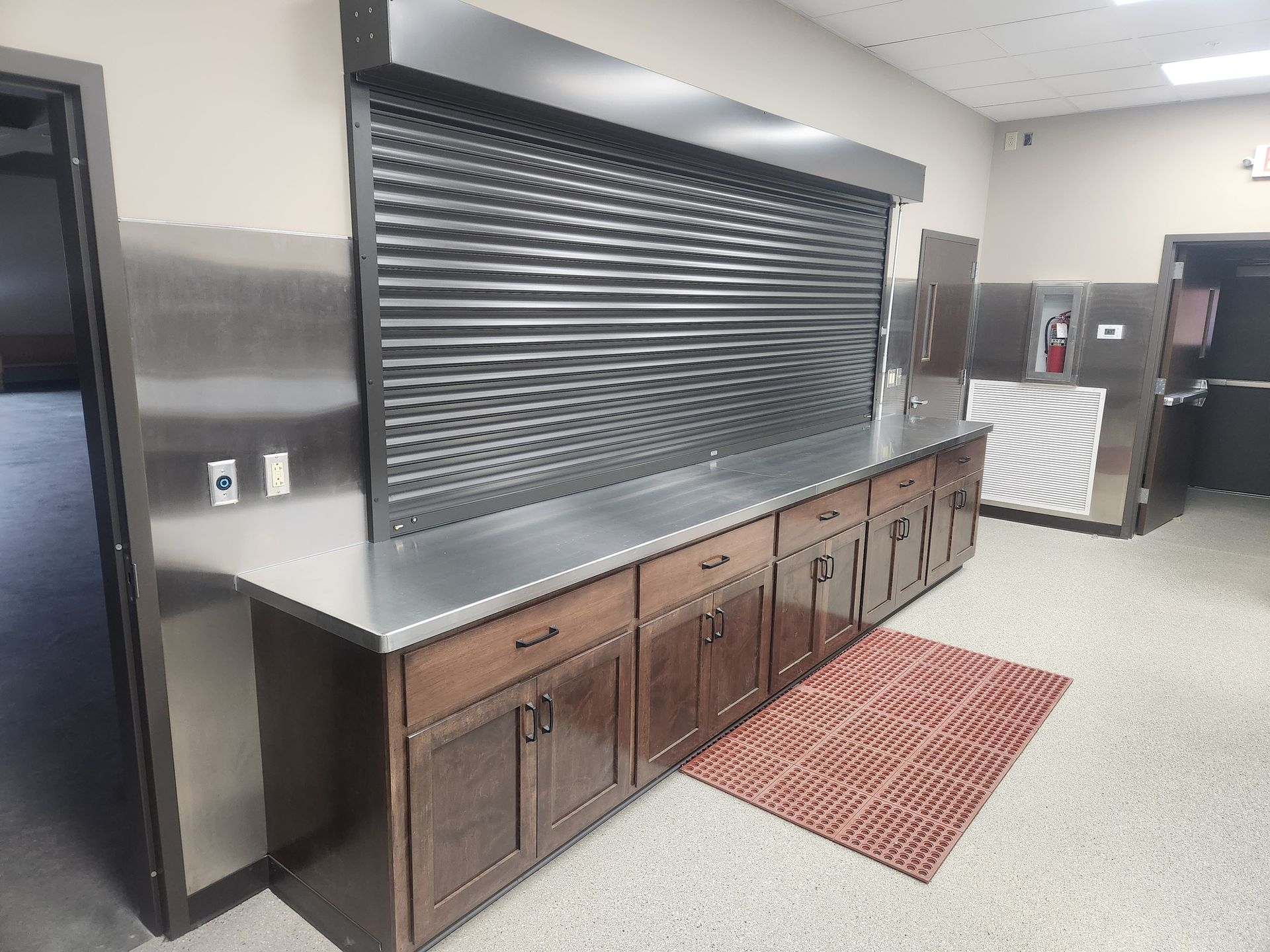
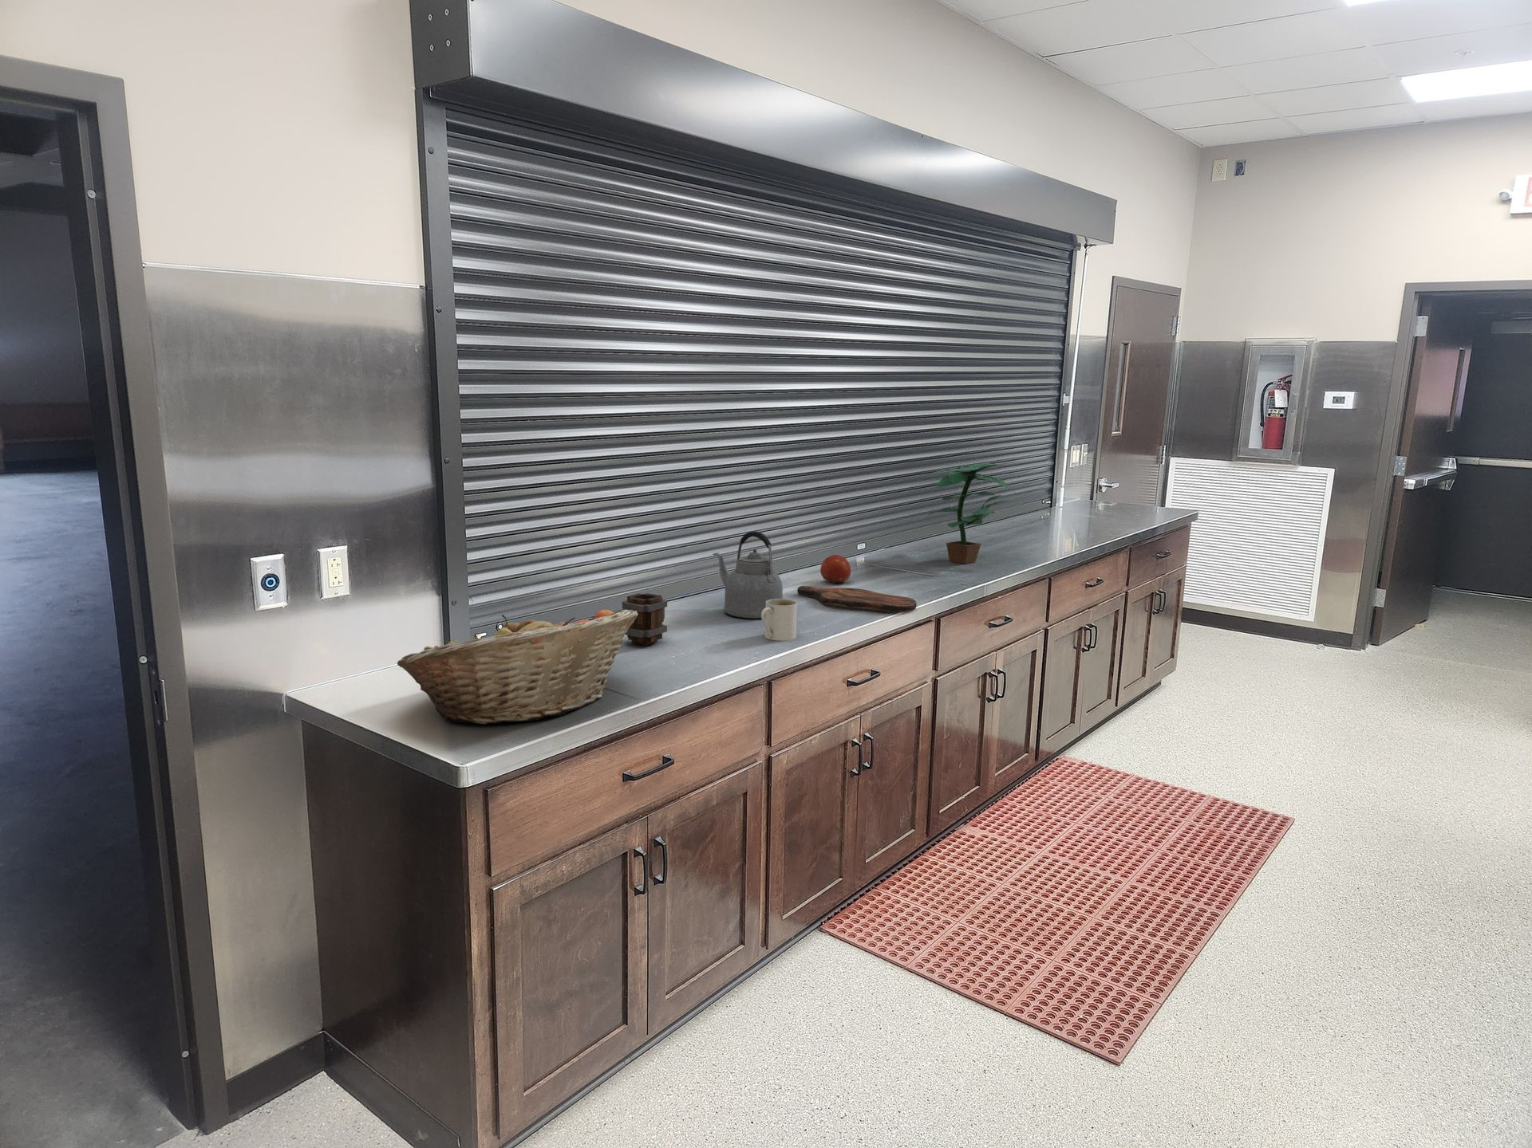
+ fruit basket (525, 655)
+ potted plant (971, 512)
+ cutting board (852, 598)
+ mug (777, 620)
+ mug (647, 619)
+ fruit (836, 568)
+ kettle (743, 570)
